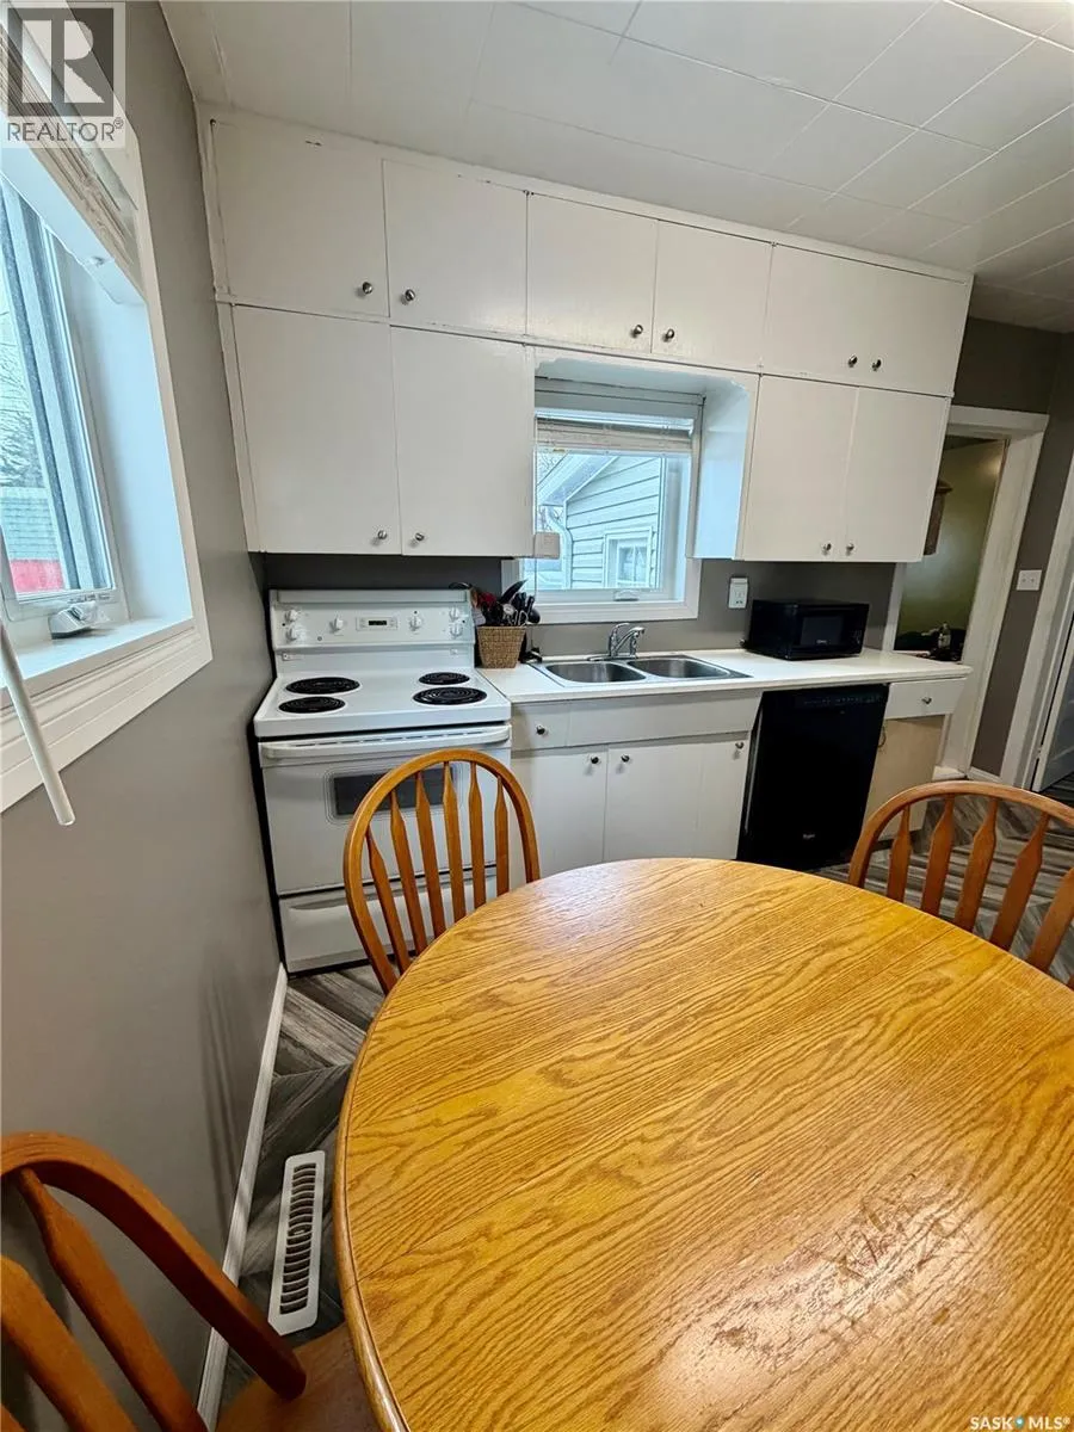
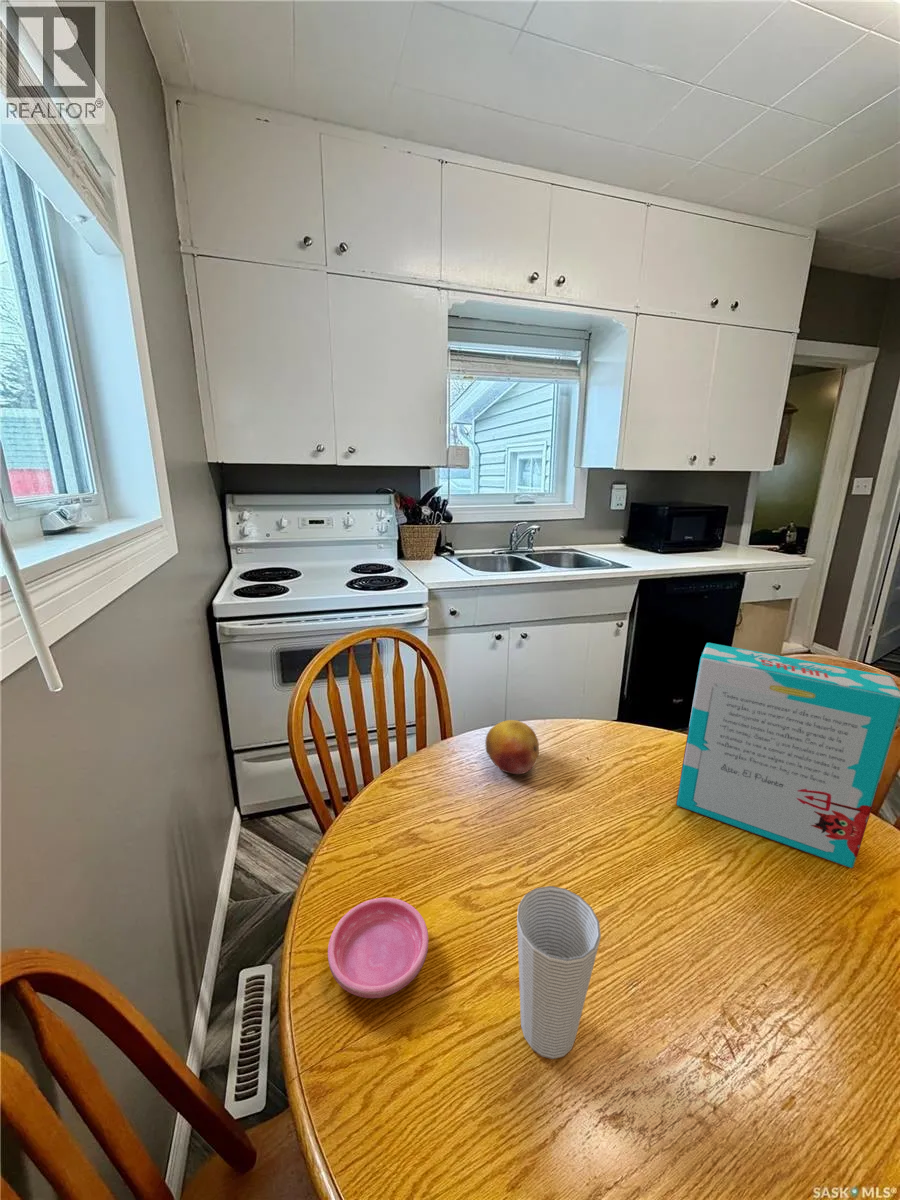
+ cup (552, 976)
+ fruit (512, 744)
+ cereal box (774, 746)
+ saucer (379, 948)
